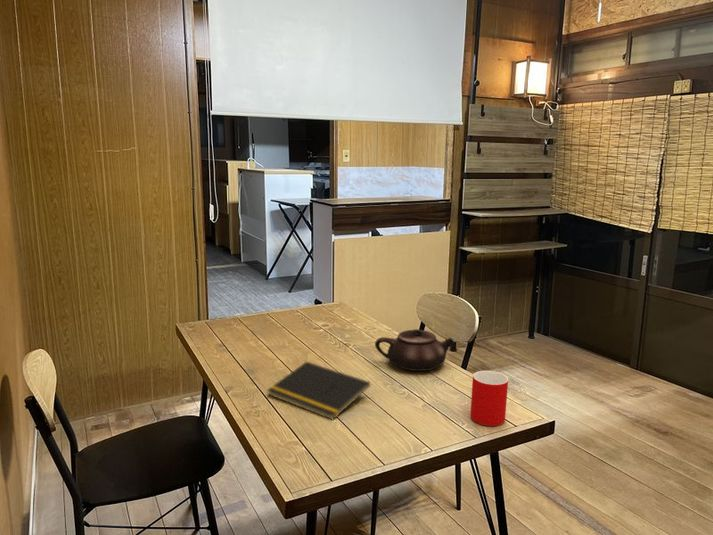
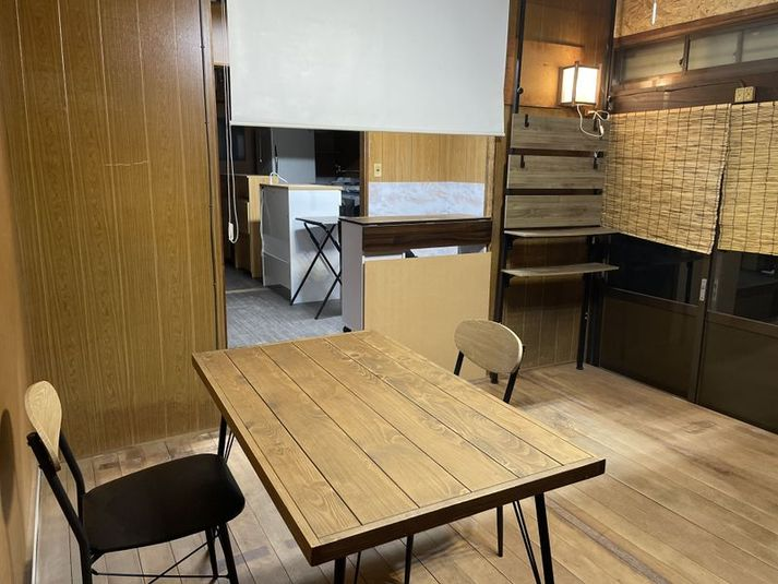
- cup (491, 395)
- notepad (318, 388)
- teapot (415, 346)
